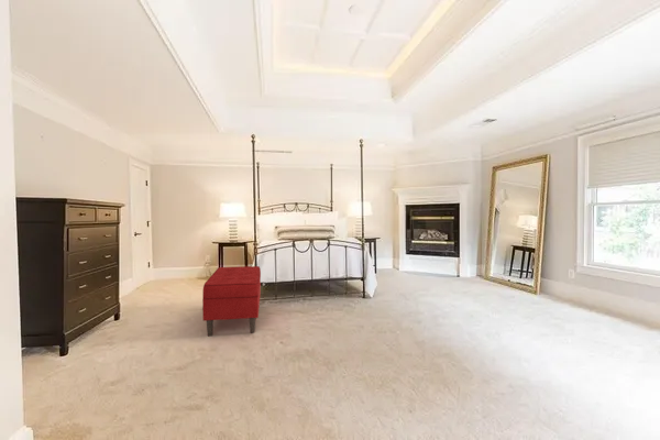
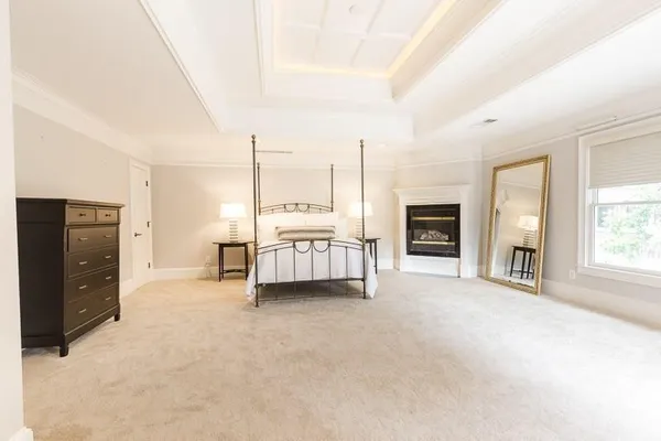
- bench (235, 296)
